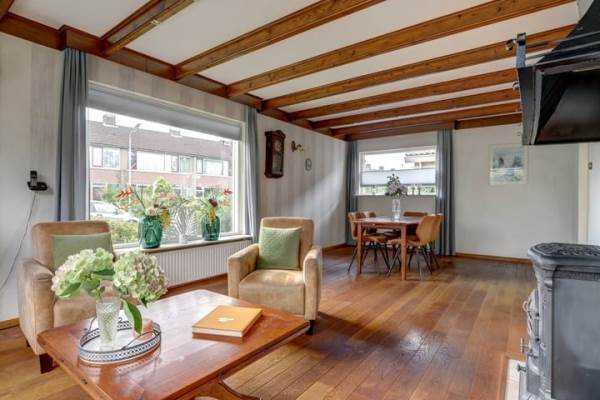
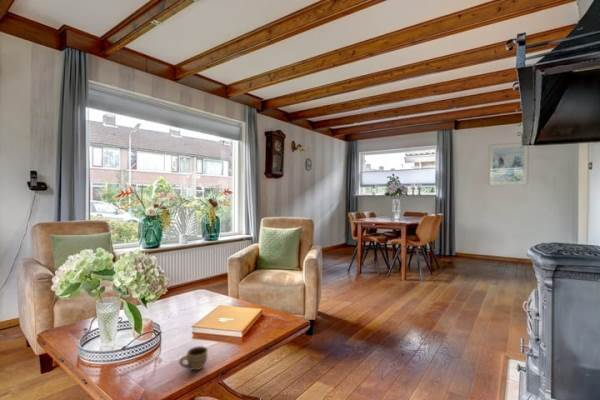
+ cup (193, 360)
